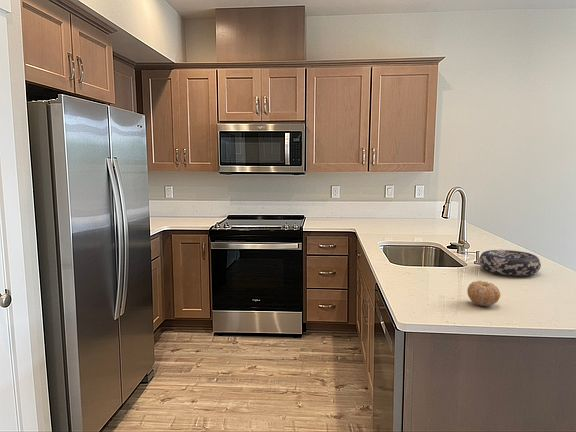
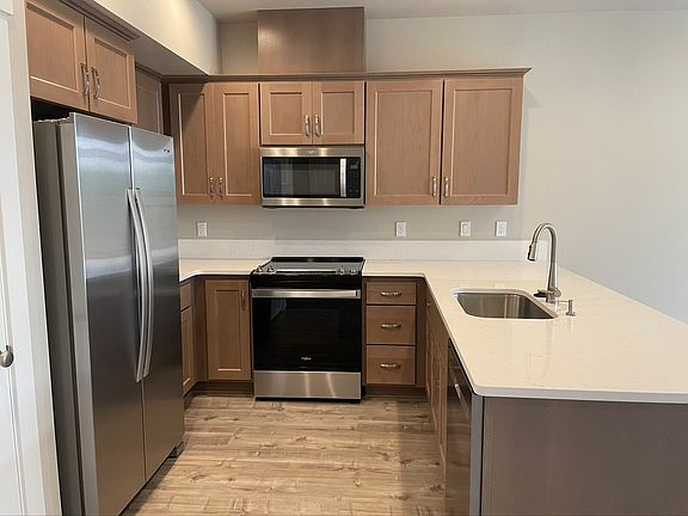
- decorative bowl (508, 262)
- fruit (483, 293)
